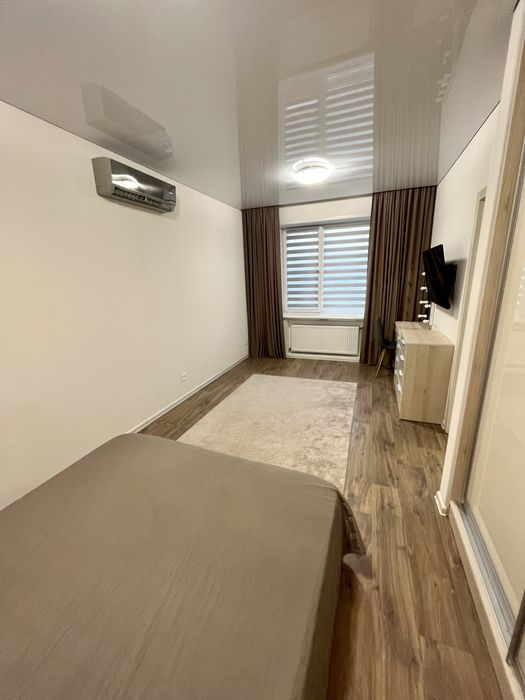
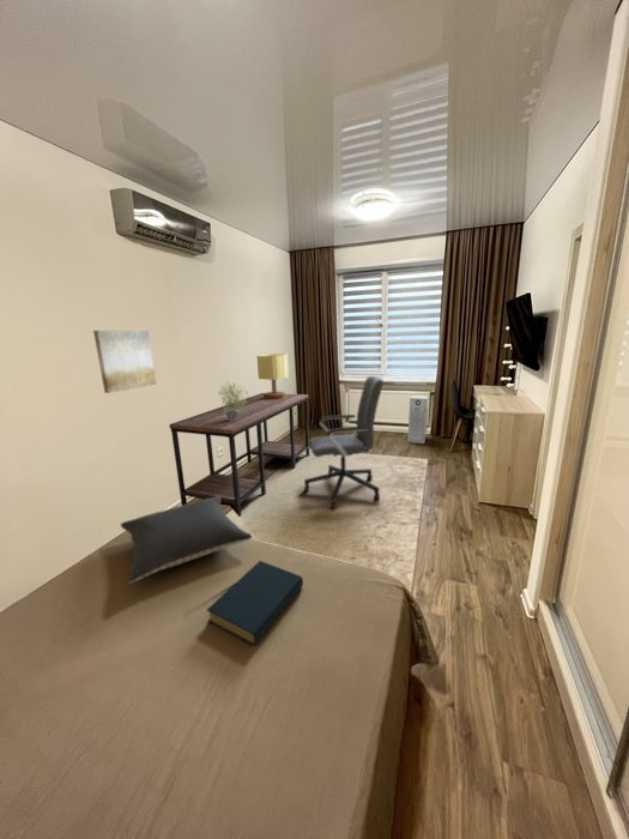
+ office chair (345, 436)
+ table lamp (273, 376)
+ pillow (183, 530)
+ desk (249, 442)
+ air purifier (418, 418)
+ wall art (127, 360)
+ hardback book (258, 597)
+ potted plant (232, 399)
